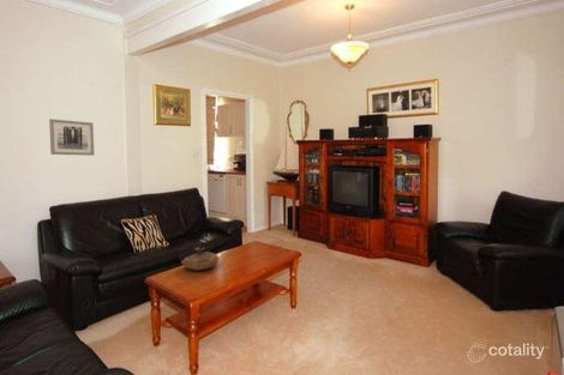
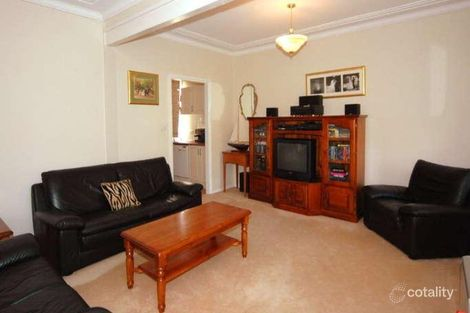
- decorative bowl (200, 258)
- wall art (72, 138)
